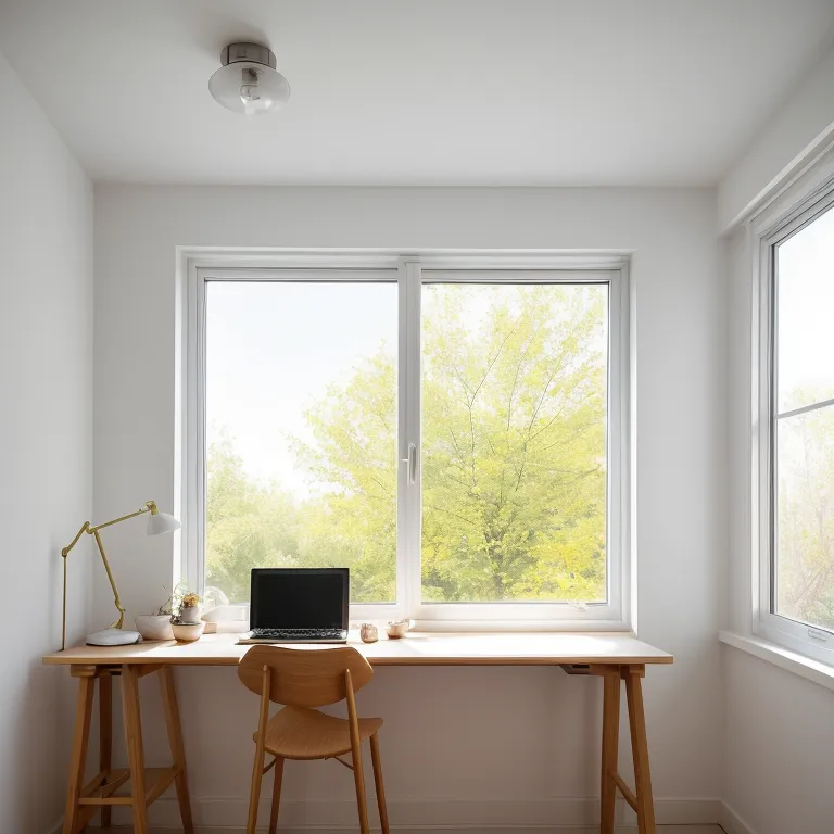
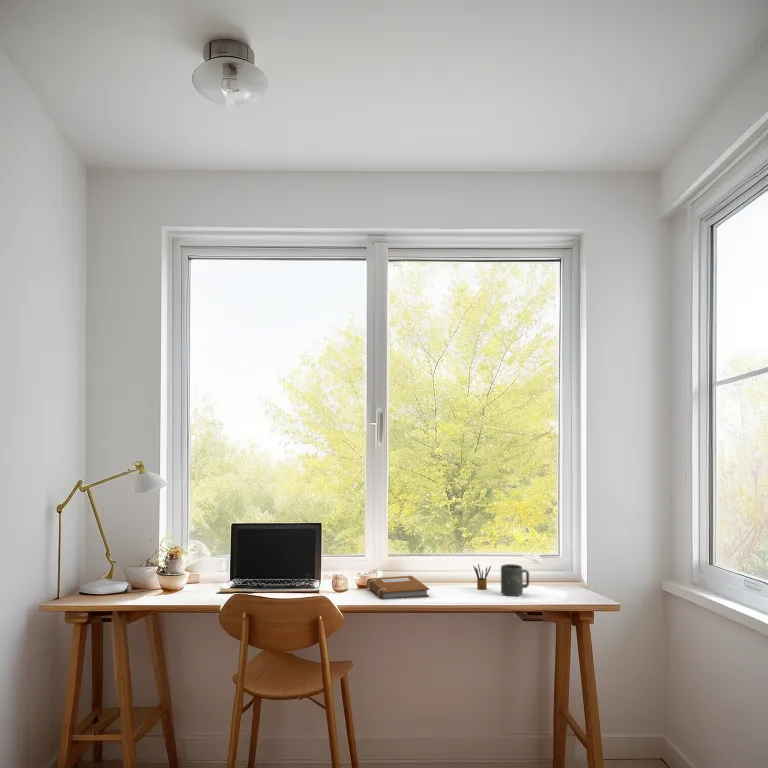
+ mug (515, 579)
+ pencil box (482, 576)
+ notebook (396, 587)
